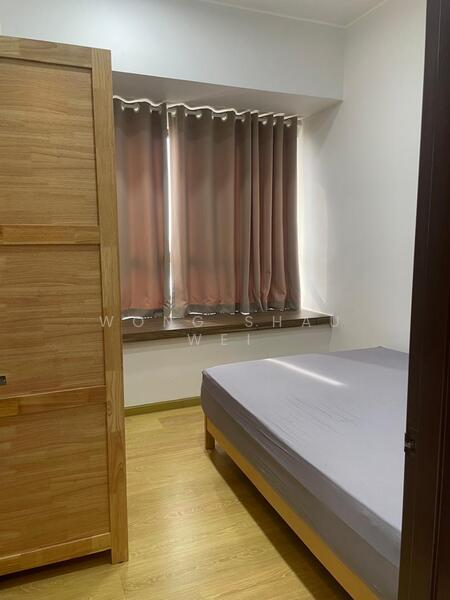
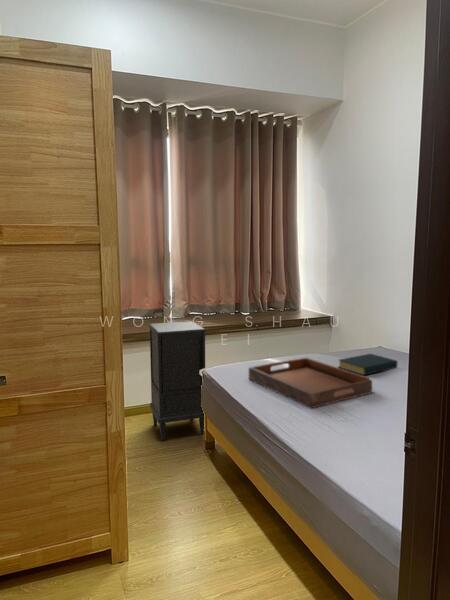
+ hardback book (367, 363)
+ serving tray (308, 379)
+ nightstand (177, 378)
